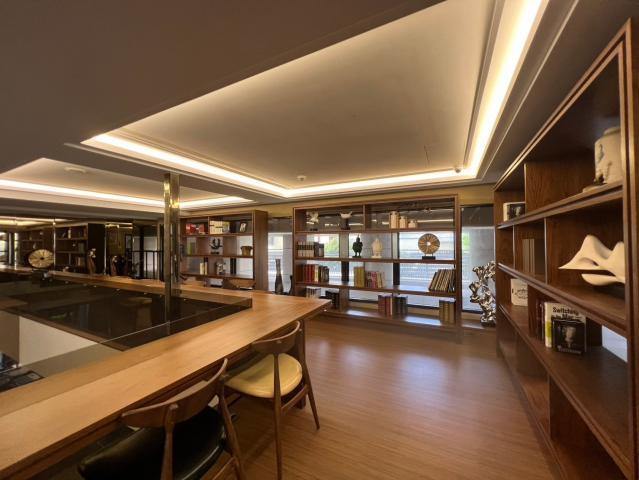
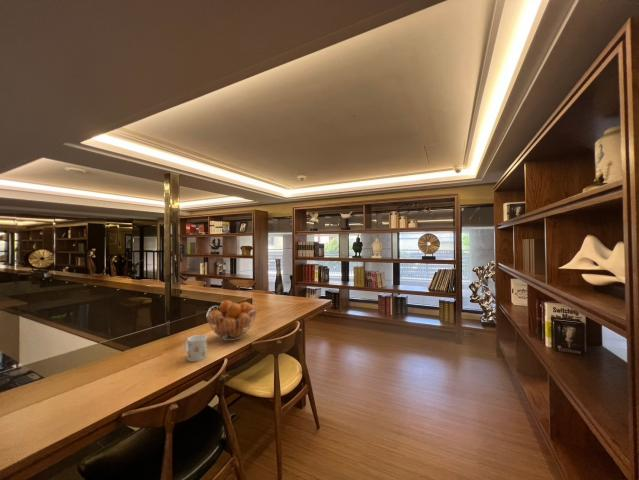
+ fruit basket (232, 319)
+ mug (194, 347)
